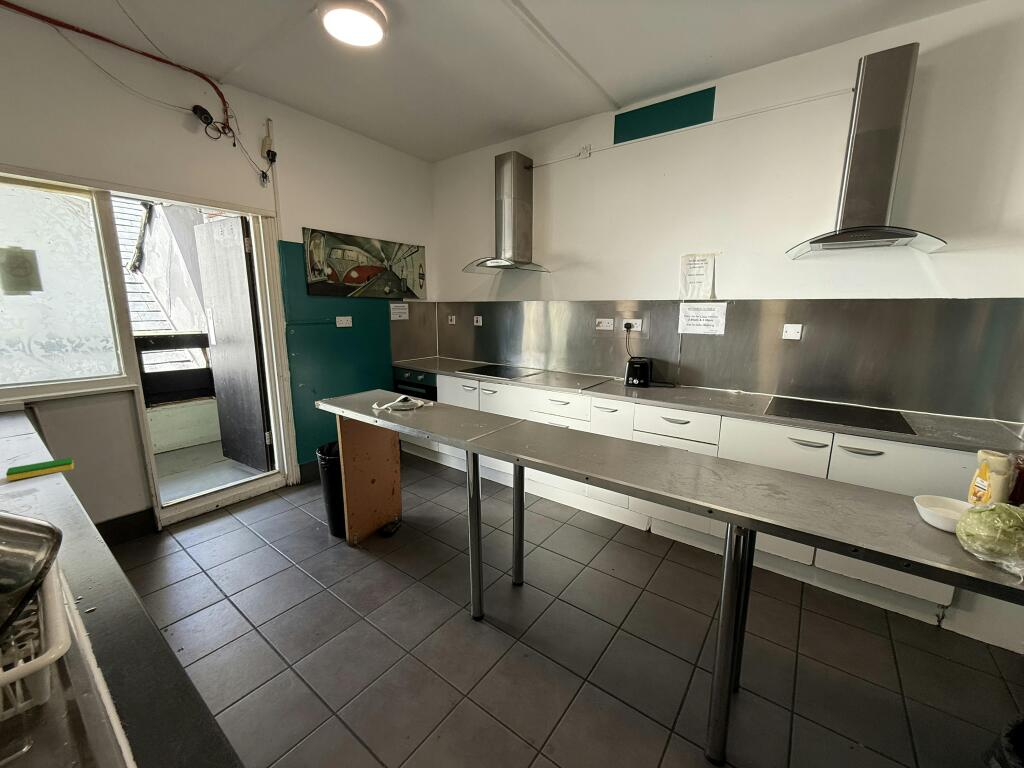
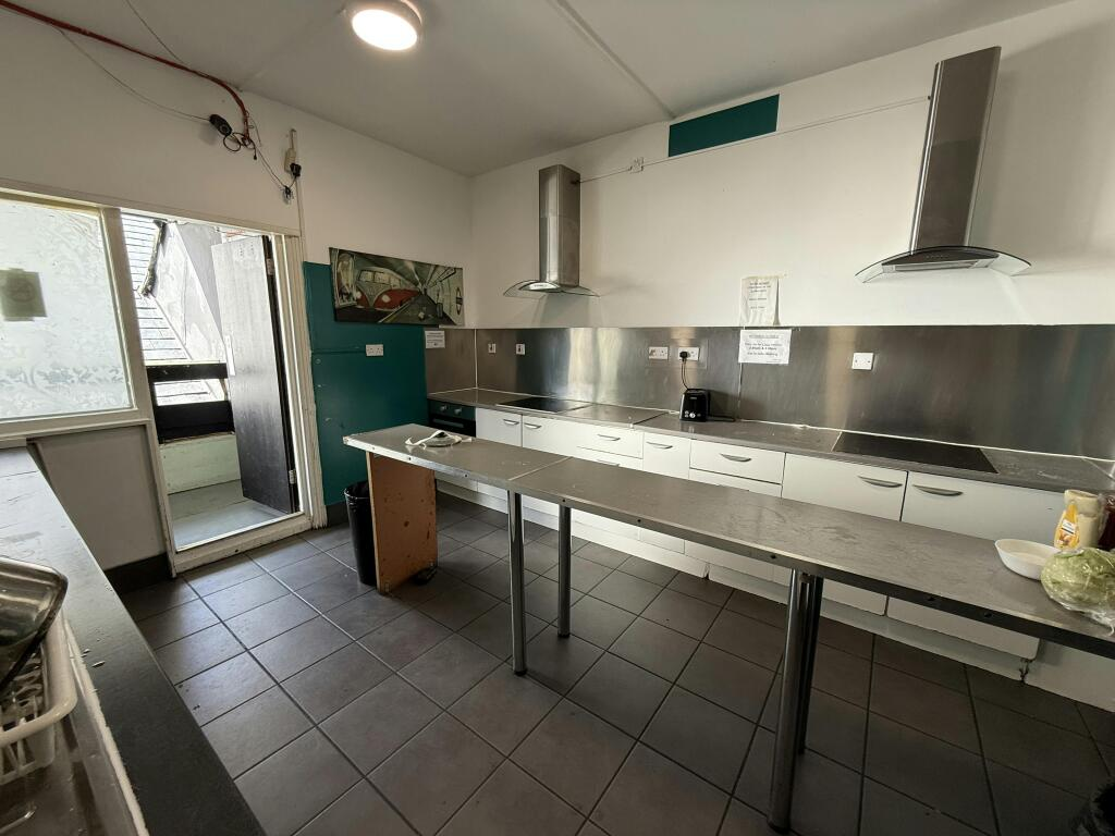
- dish sponge (41, 468)
